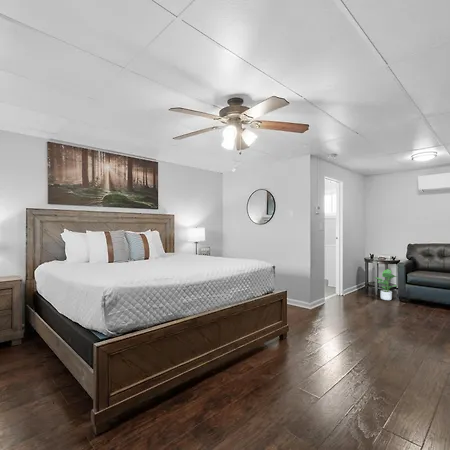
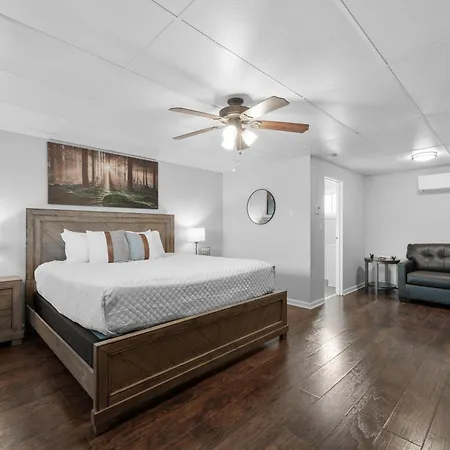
- potted plant (384, 285)
